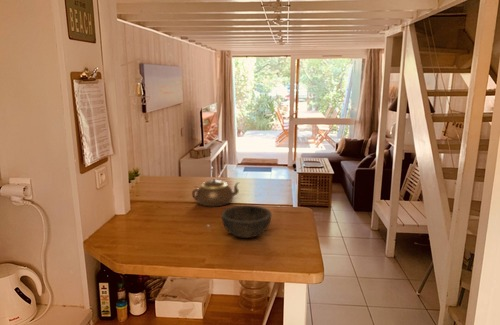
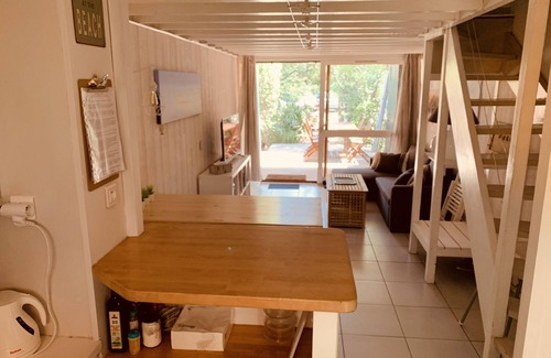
- bowl (246, 224)
- teapot (215, 190)
